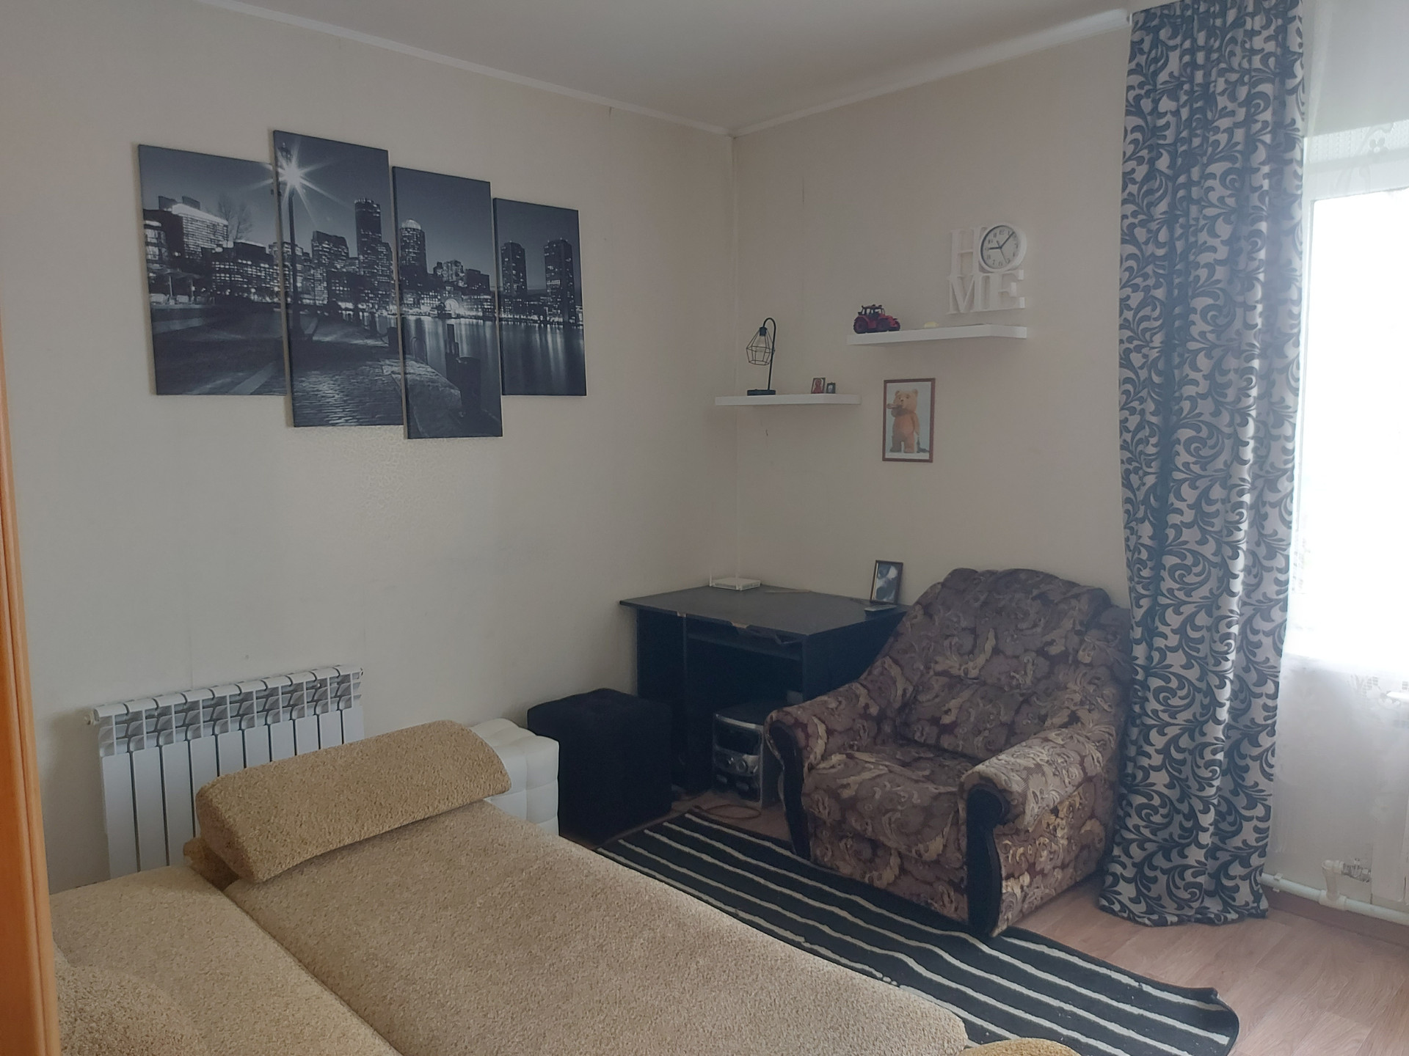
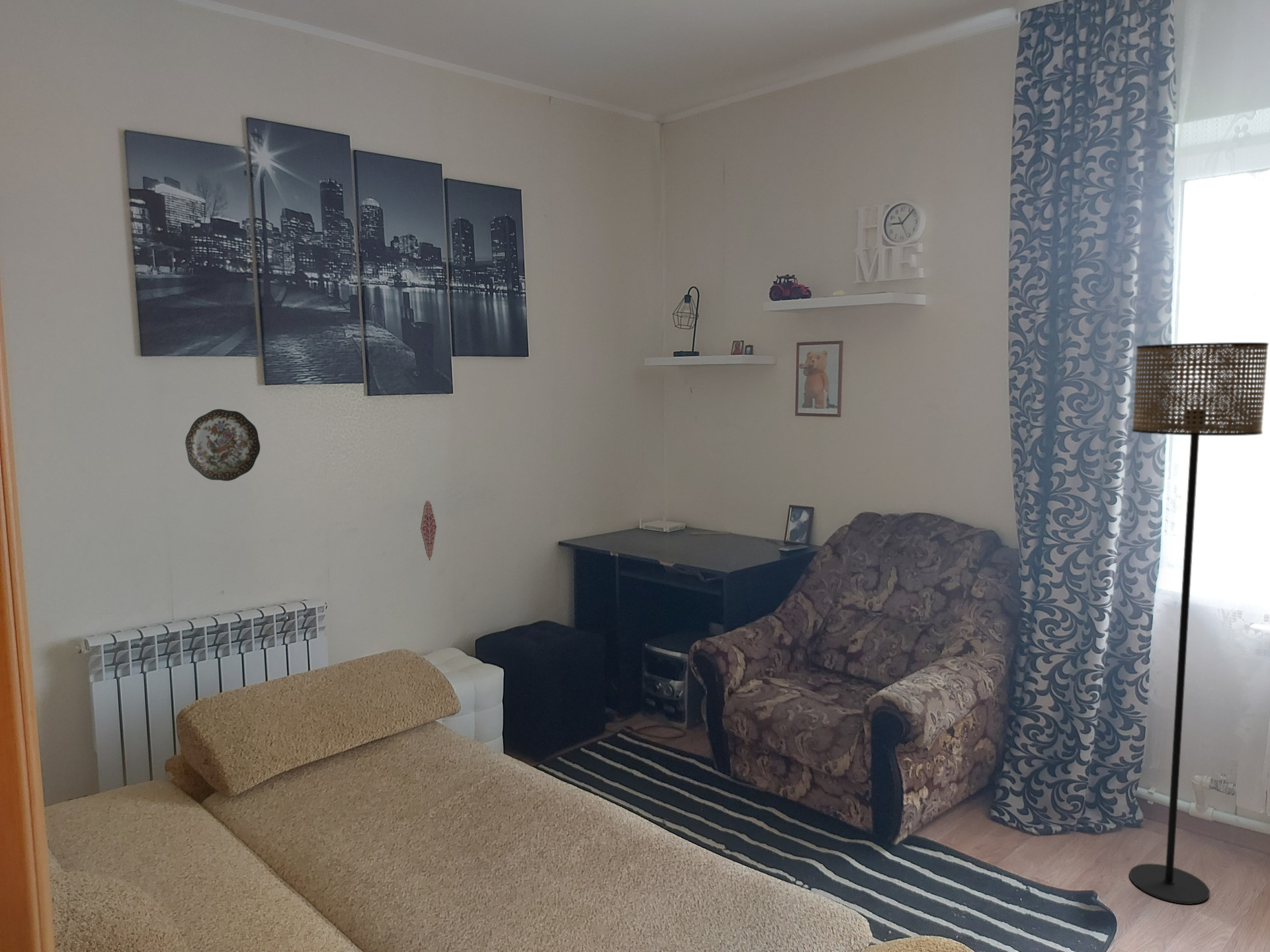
+ decorative plate (222, 445)
+ decorative ornament (429, 530)
+ floor lamp (1183, 623)
